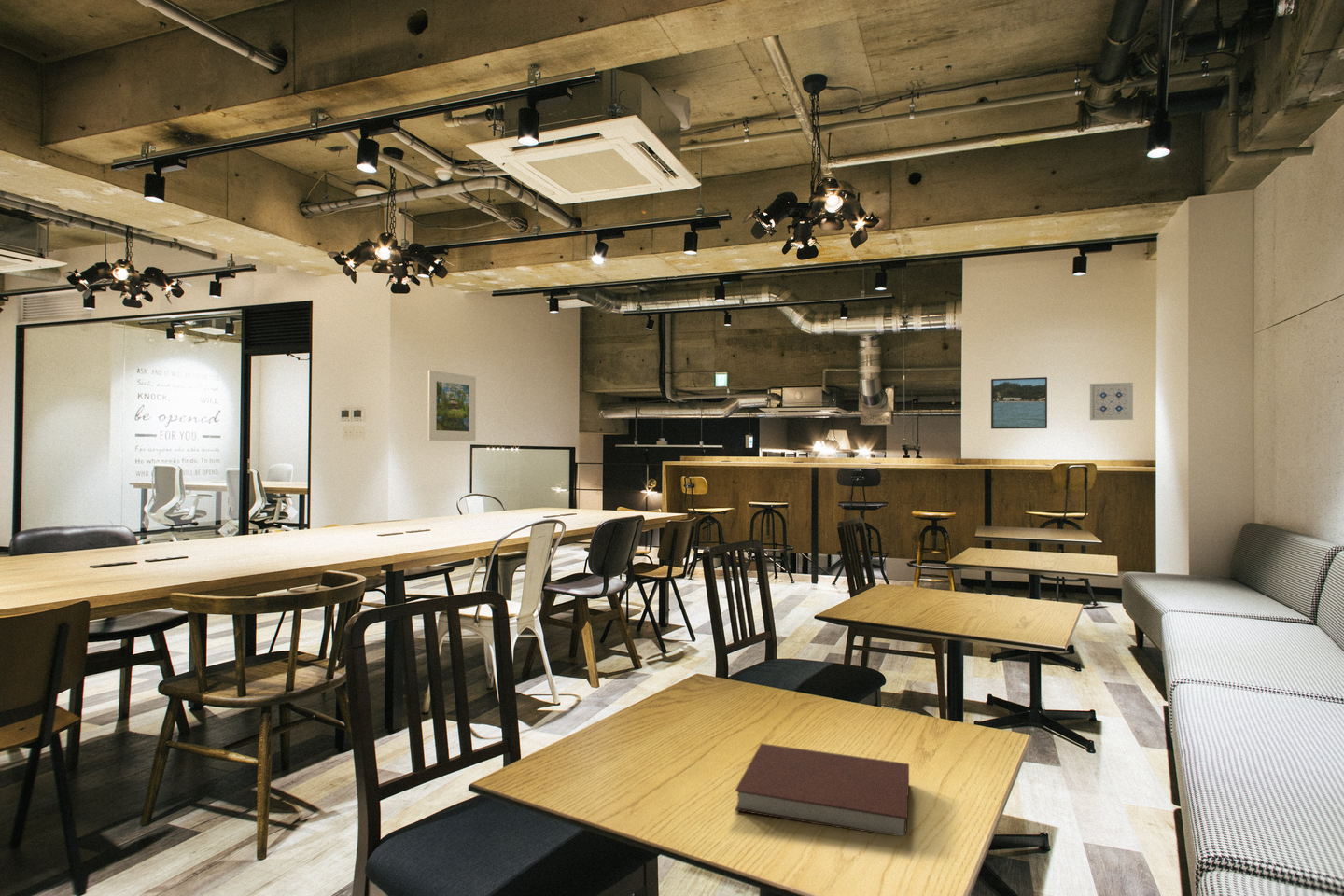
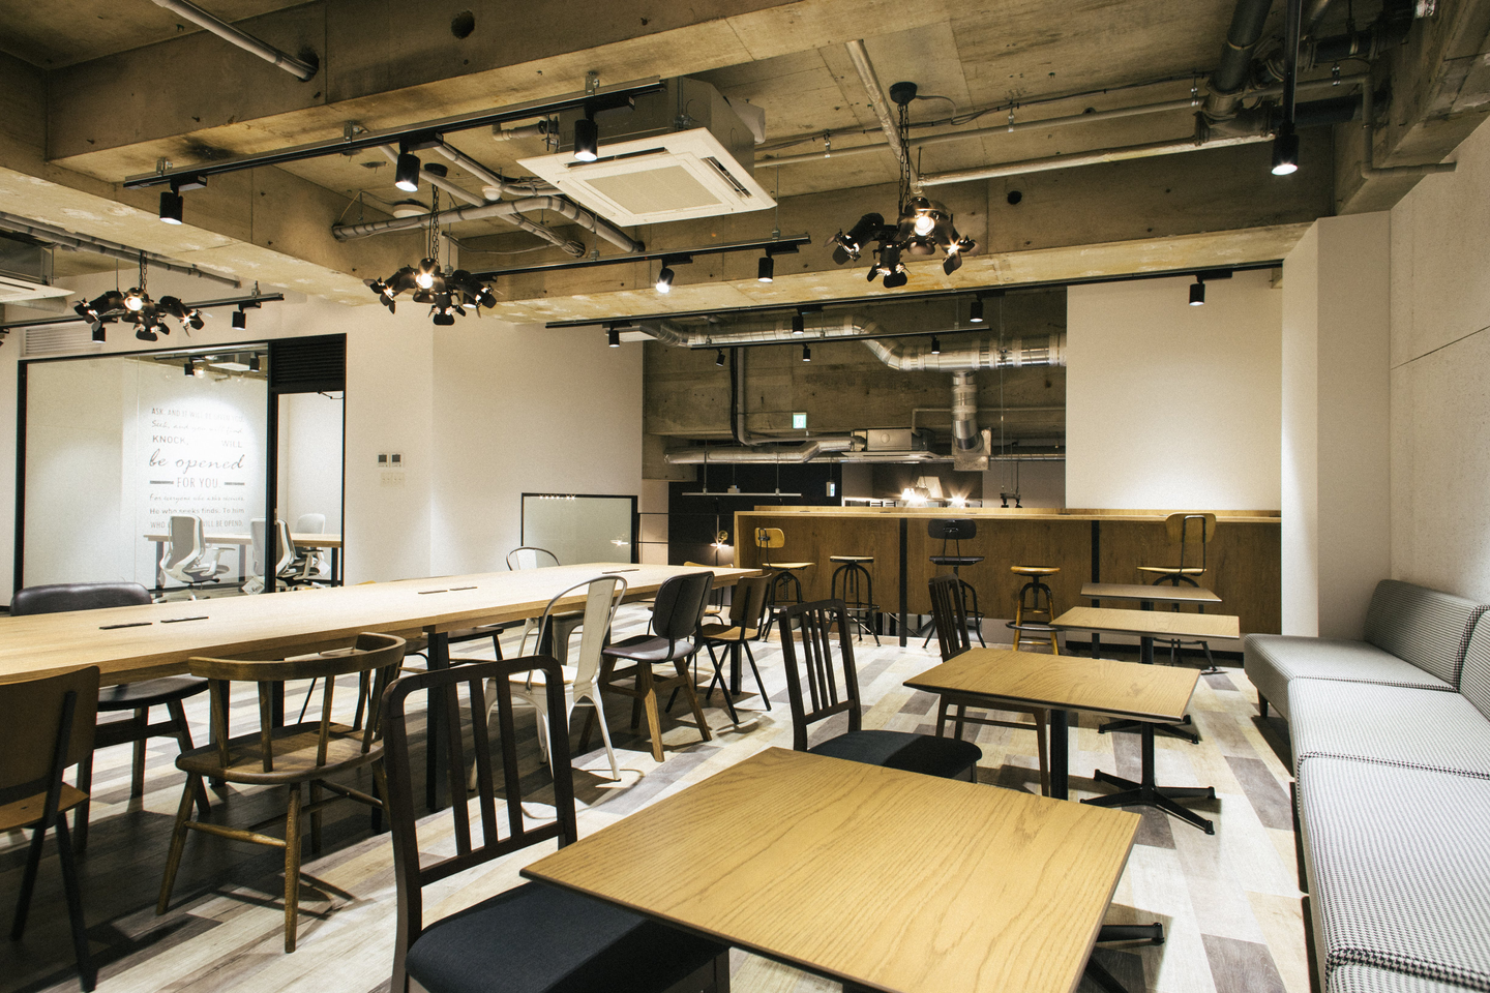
- notebook (825, 786)
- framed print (1018, 403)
- wall art (1111, 401)
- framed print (453, 407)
